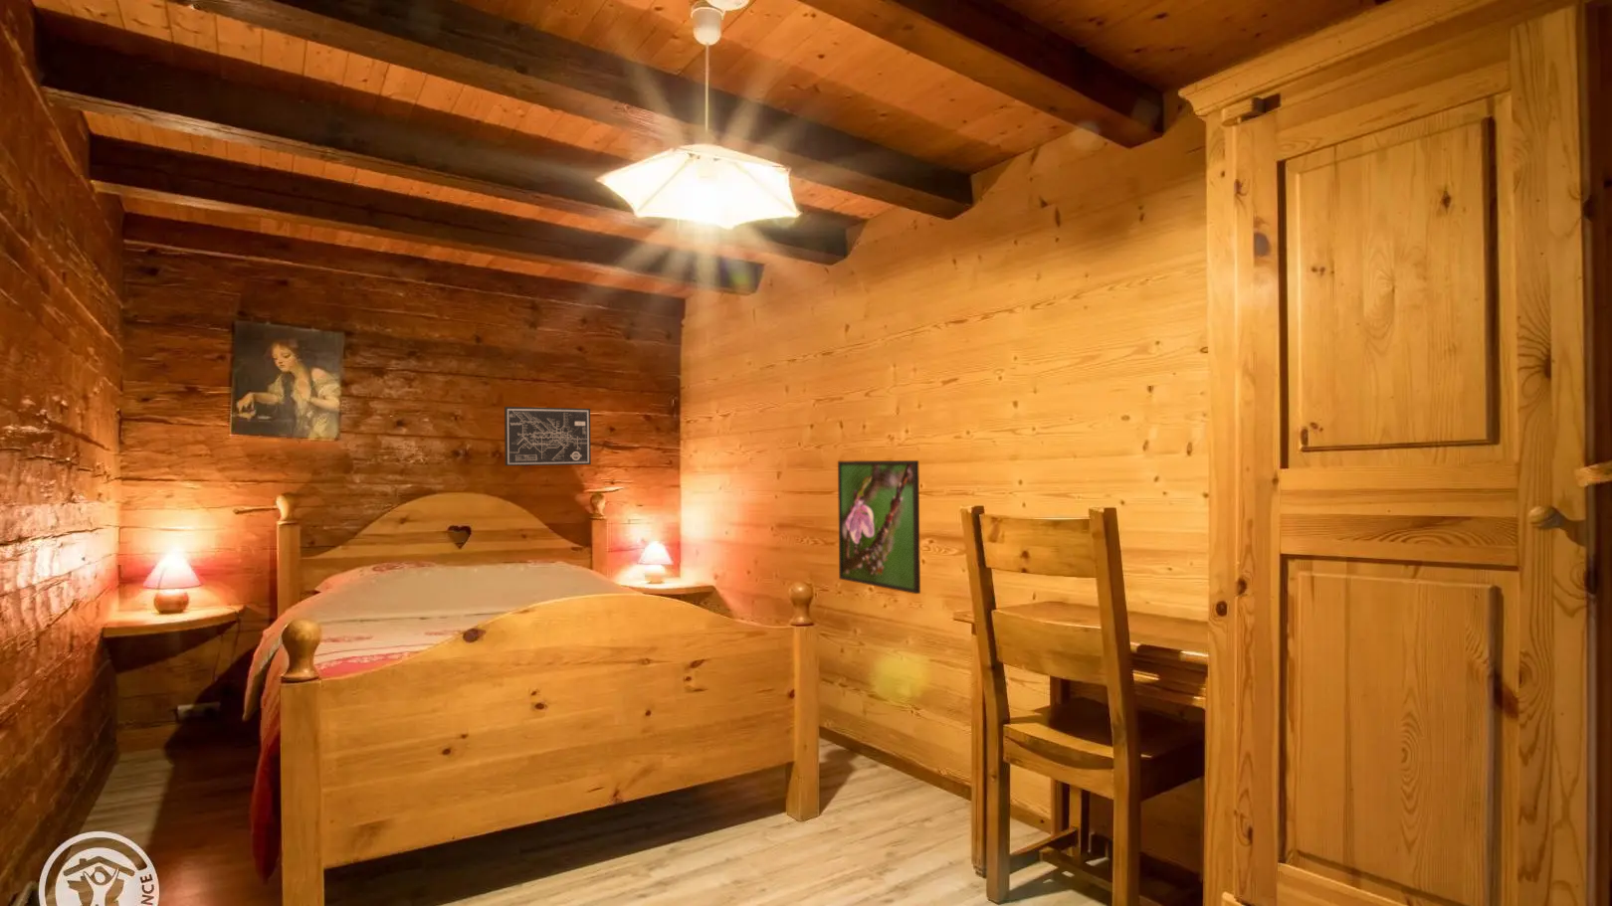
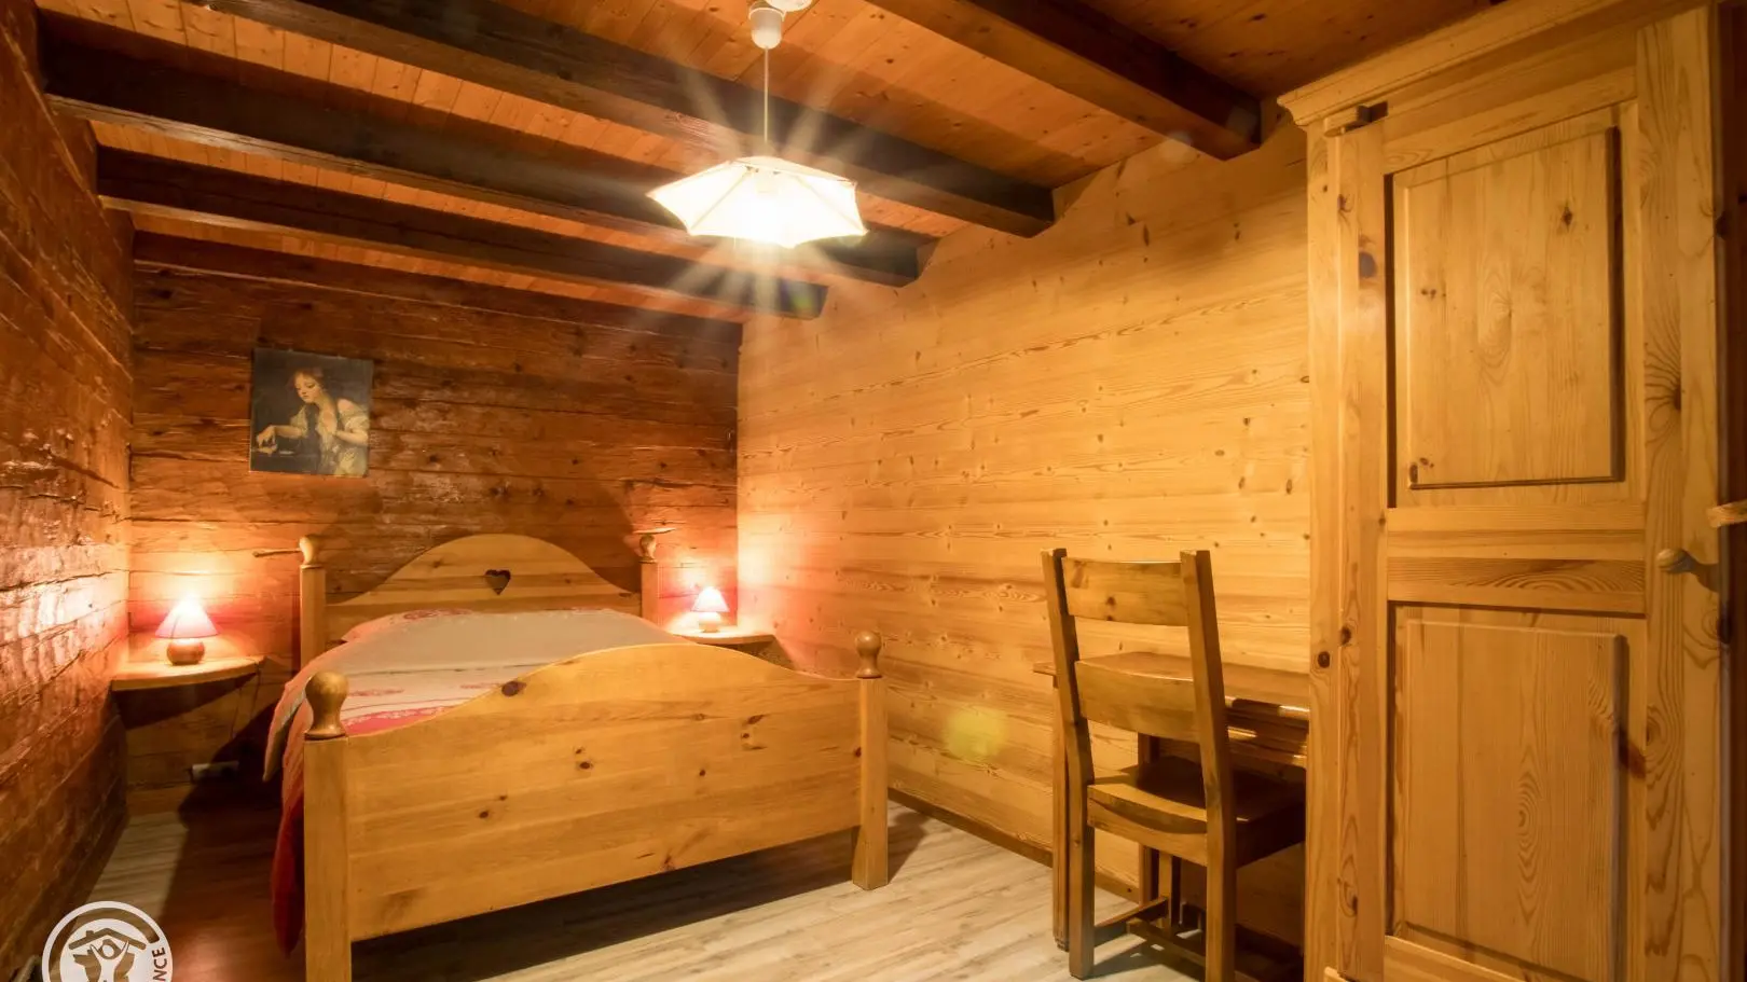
- wall art (548, 436)
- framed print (877, 523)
